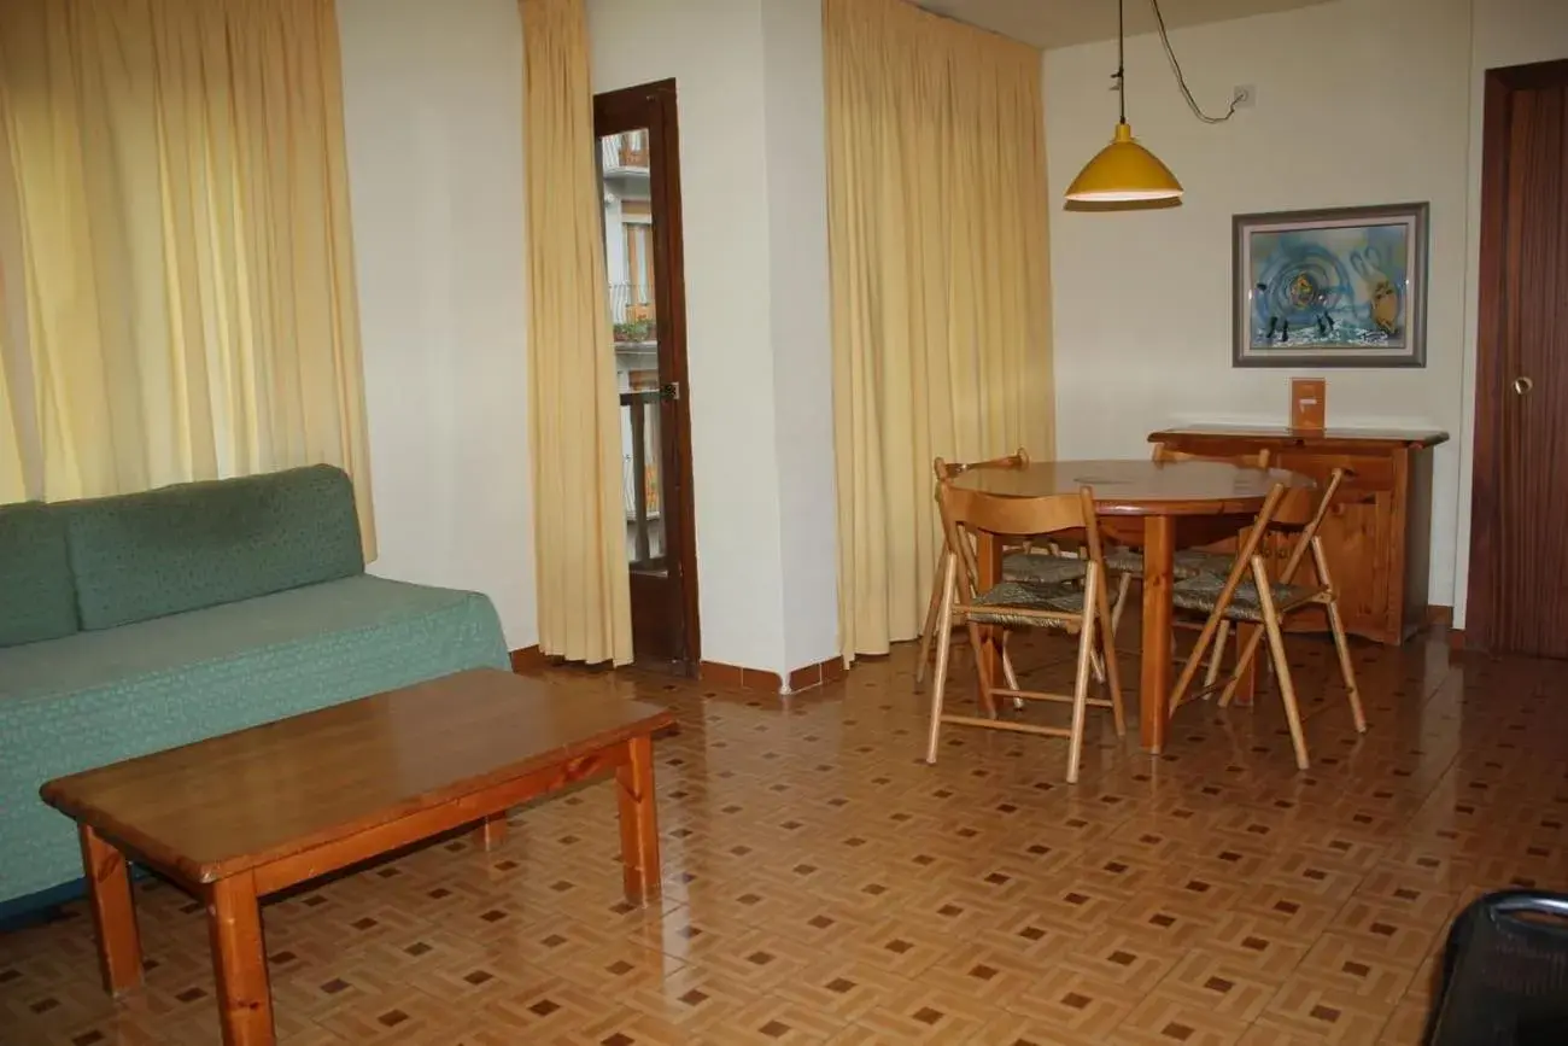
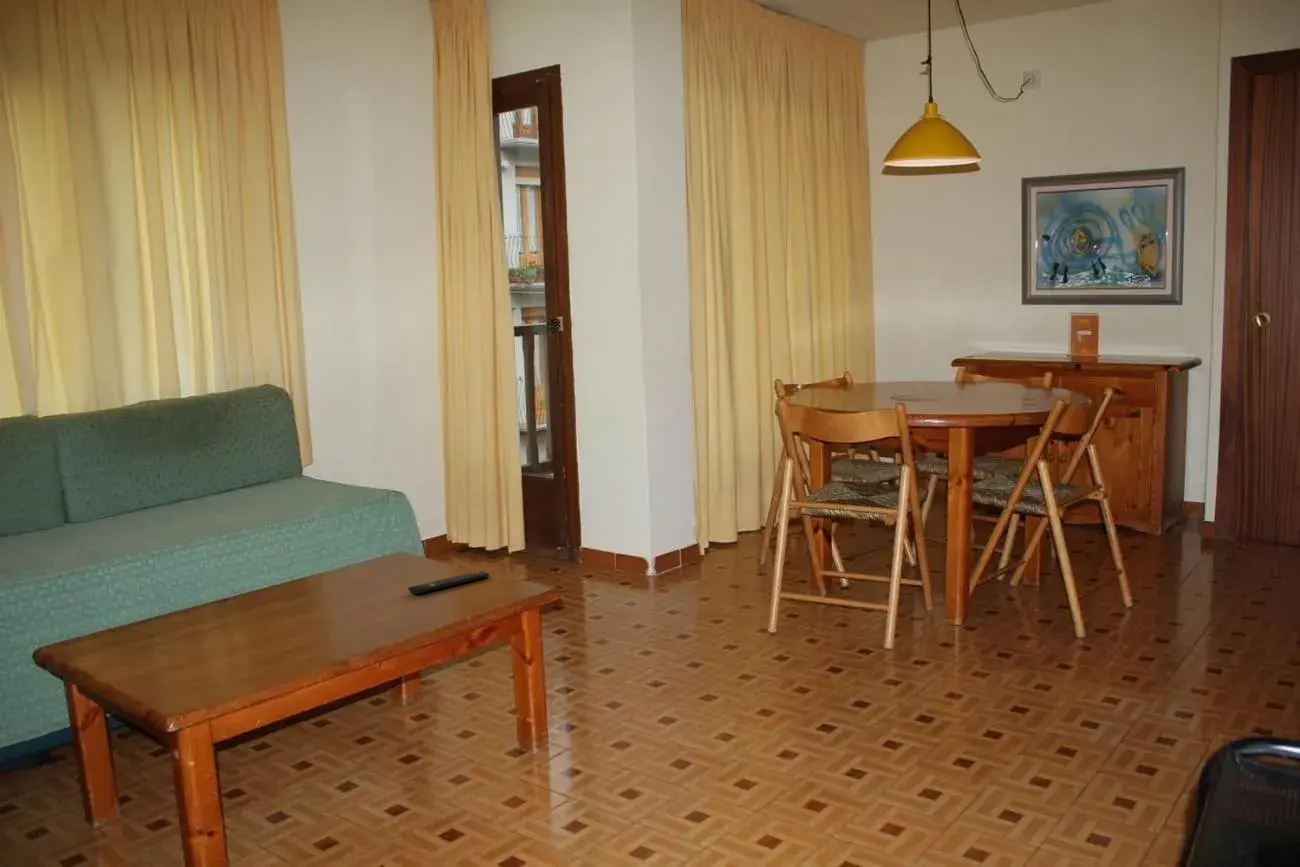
+ remote control (450, 582)
